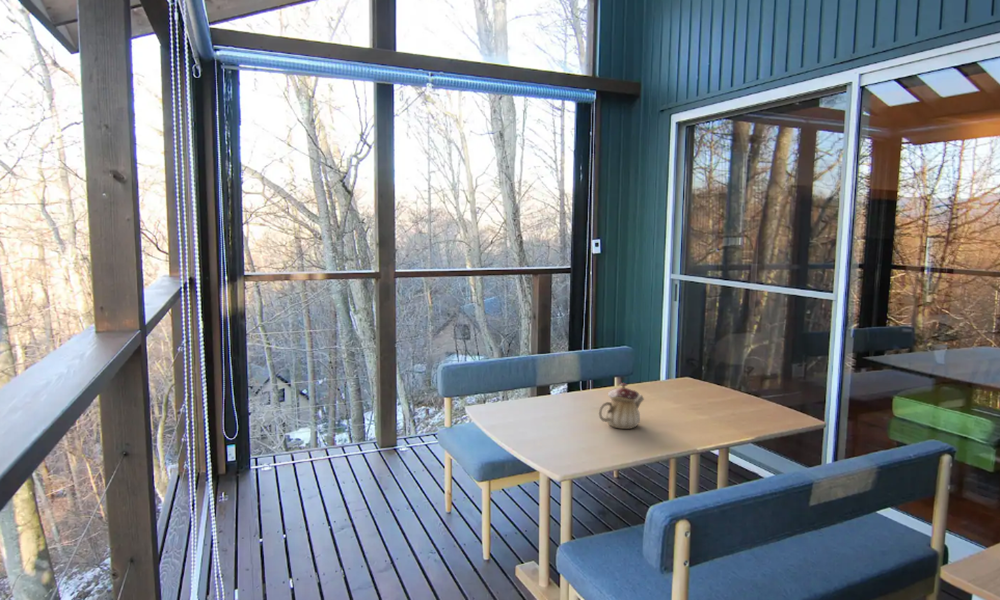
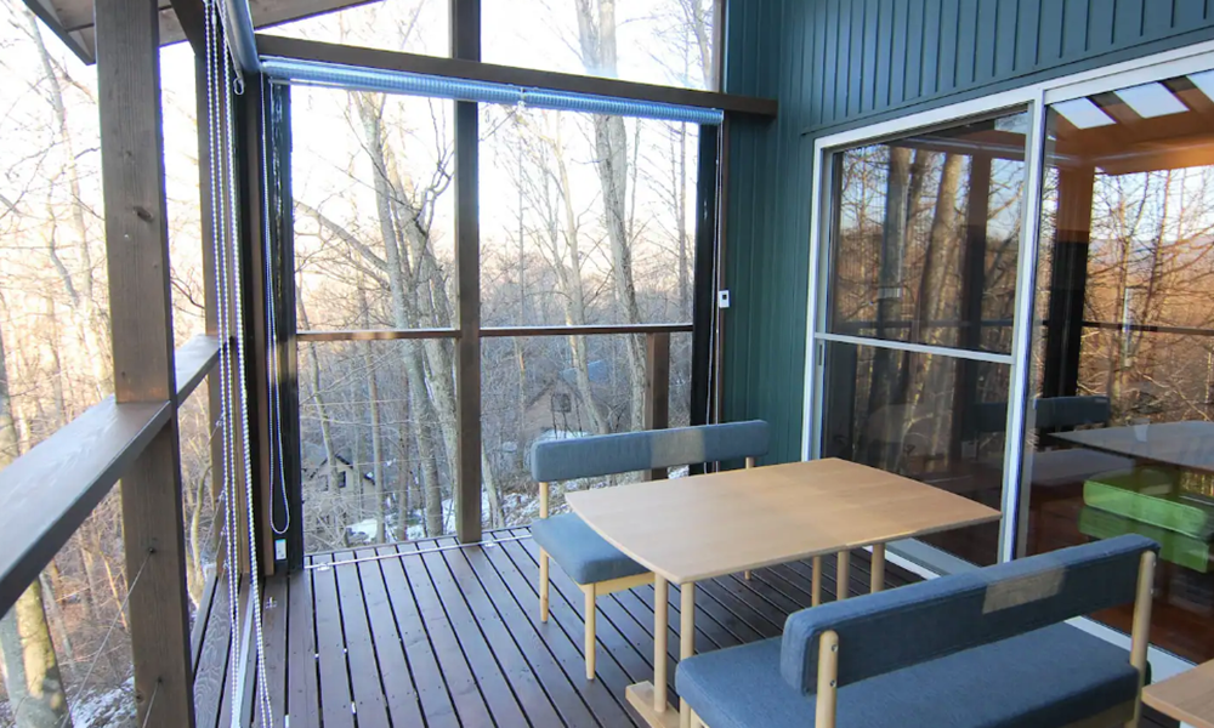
- teapot (621, 404)
